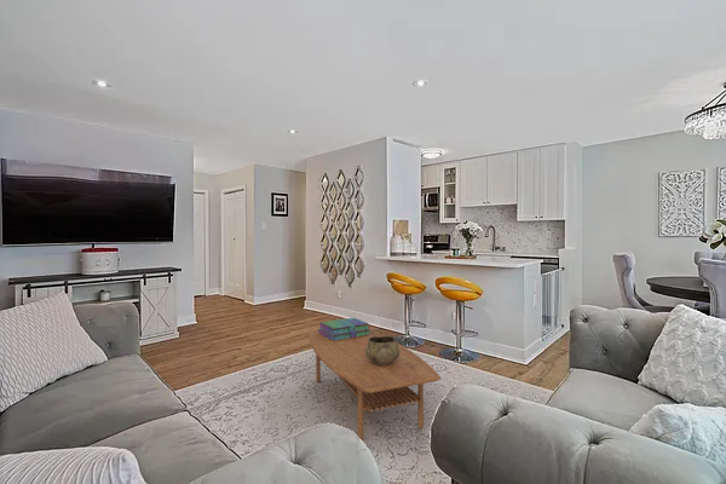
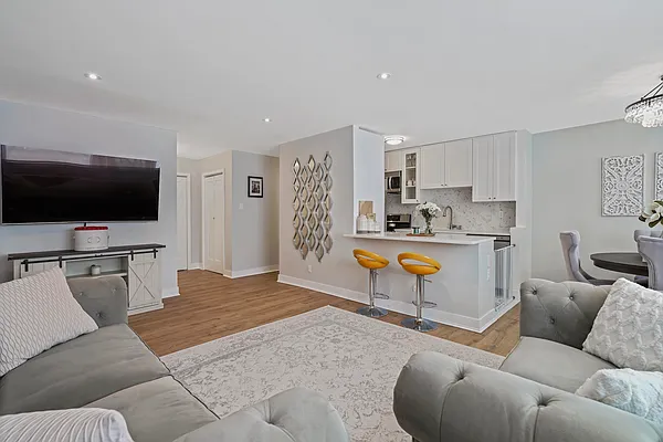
- stack of books (344, 327)
- decorative bowl (382, 350)
- coffee table (362, 375)
